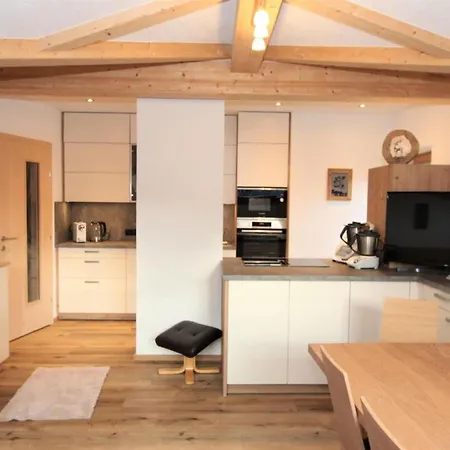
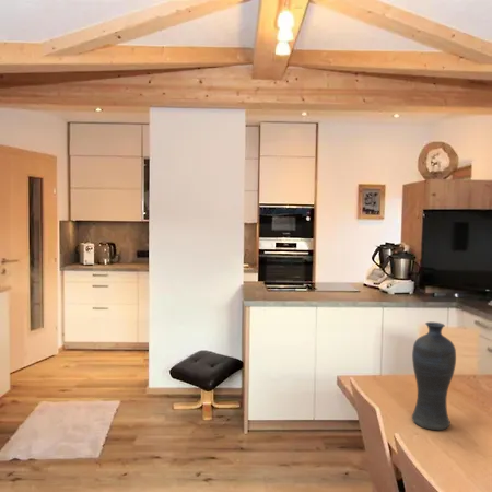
+ vase (433, 373)
